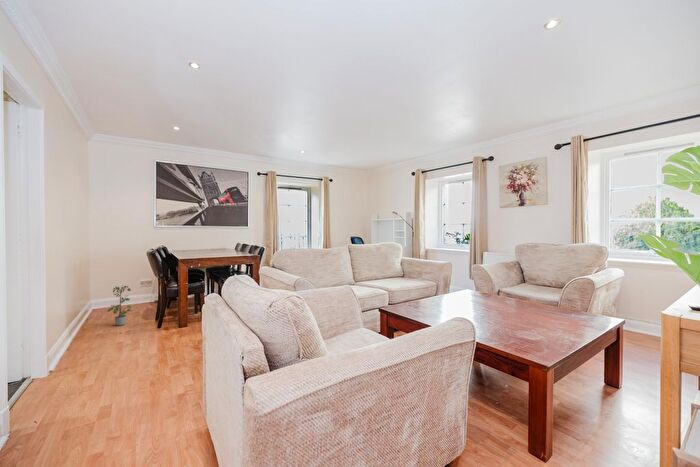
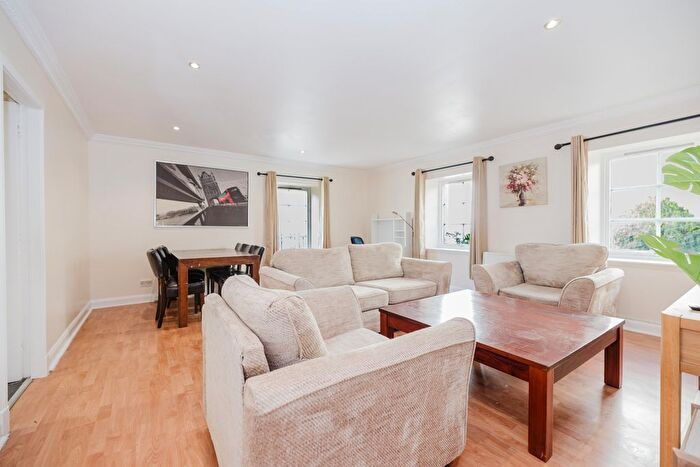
- potted plant (120, 305)
